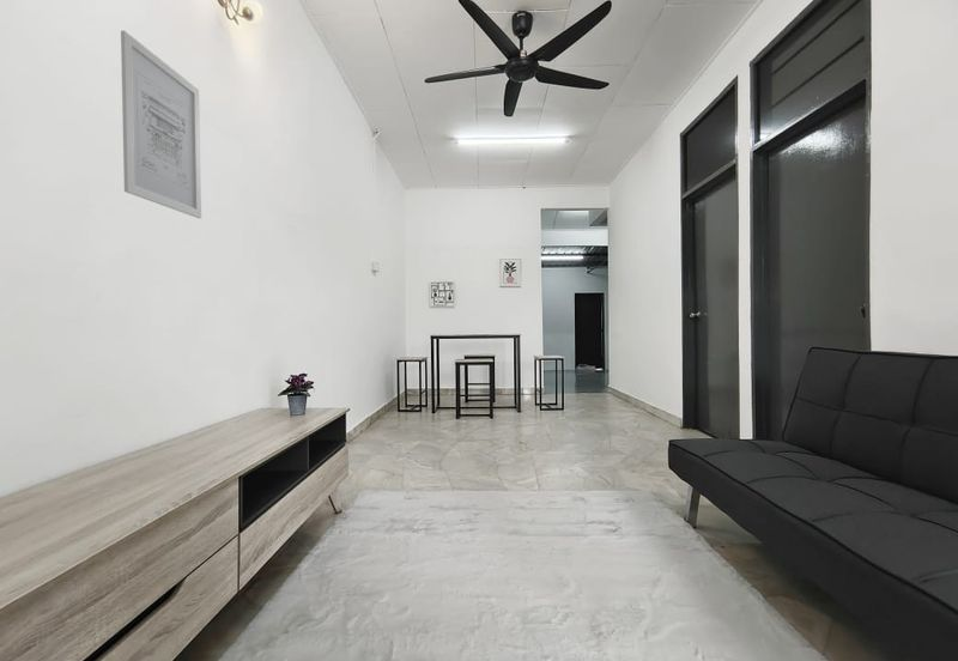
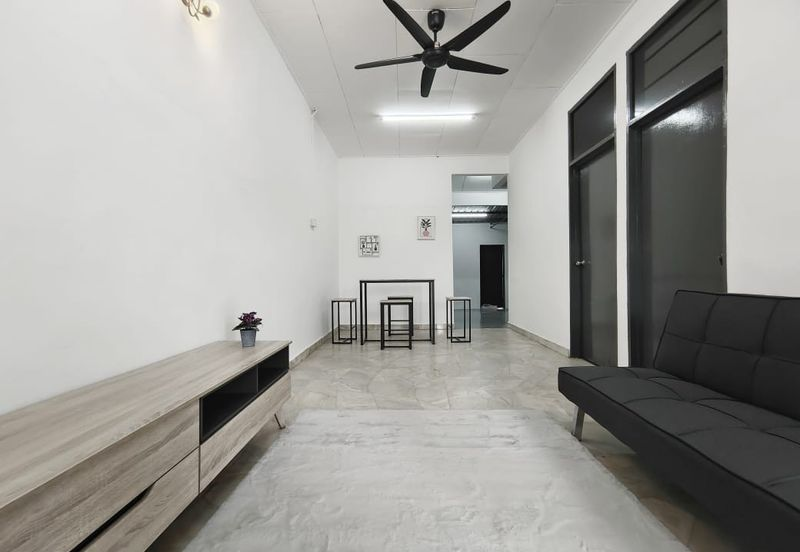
- wall art (165, 134)
